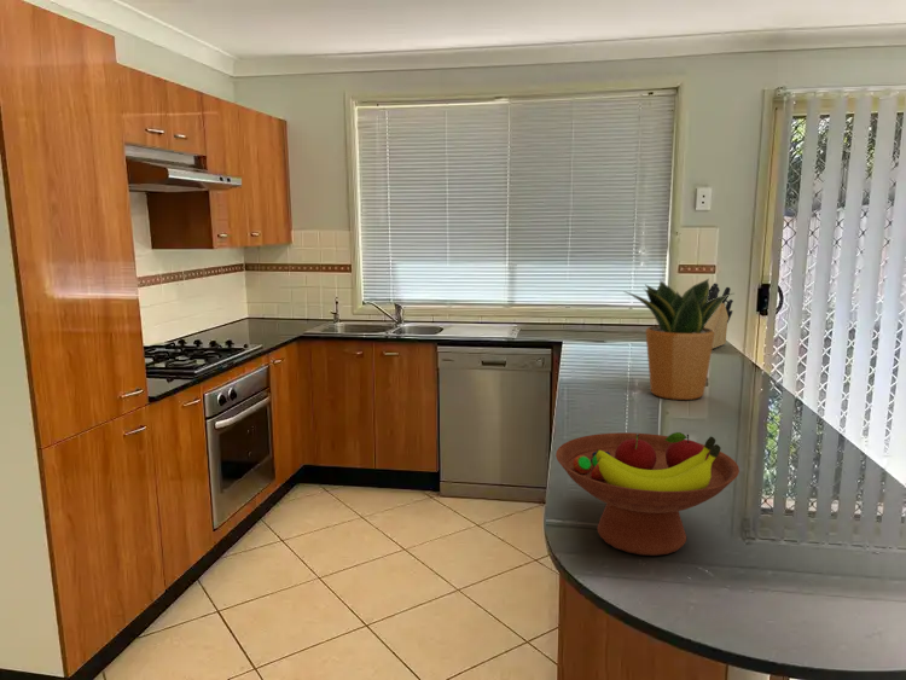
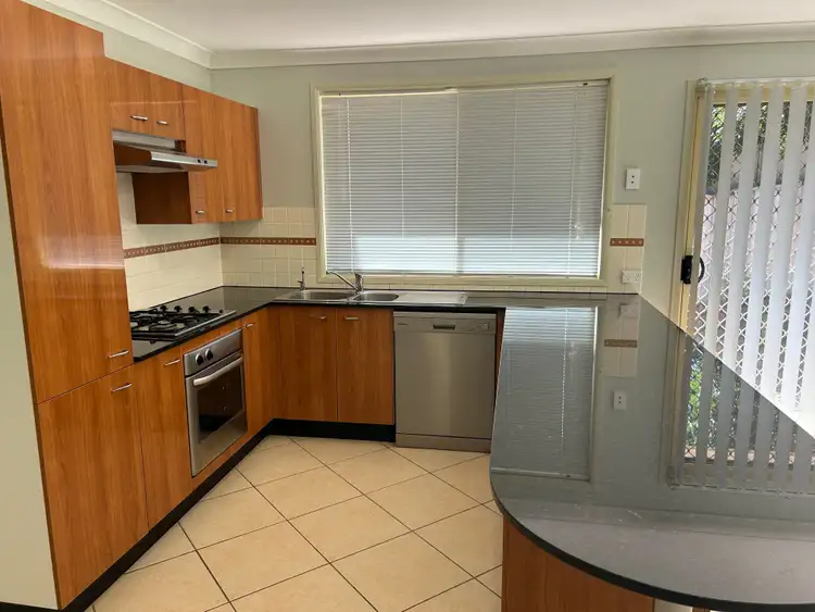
- knife block (712, 315)
- fruit bowl (643, 482)
- potted plant (673, 337)
